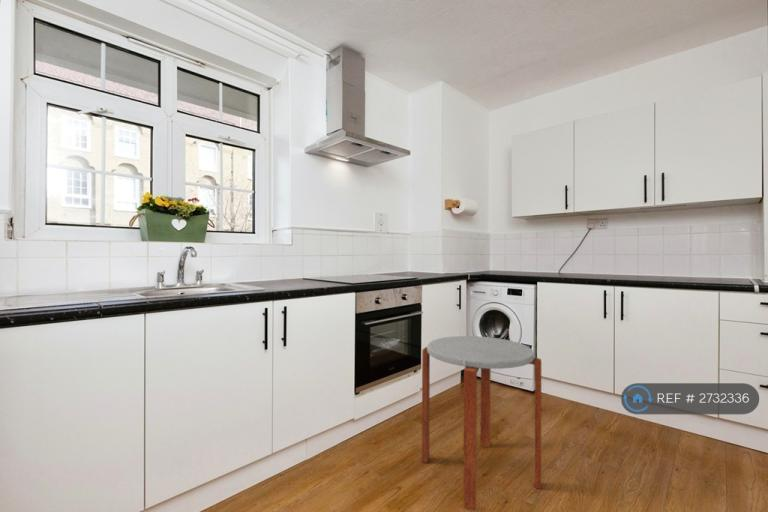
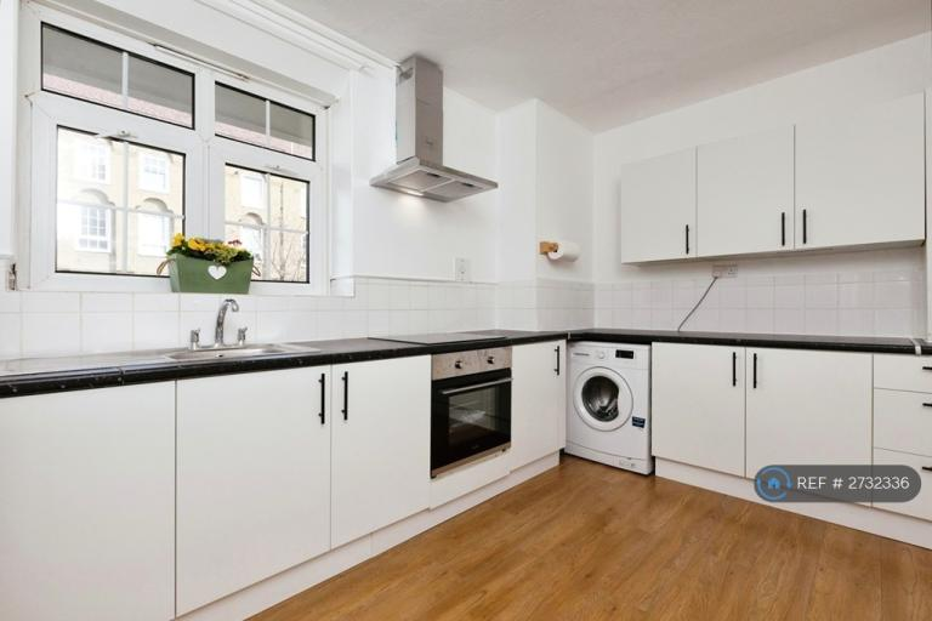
- side table (476, 409)
